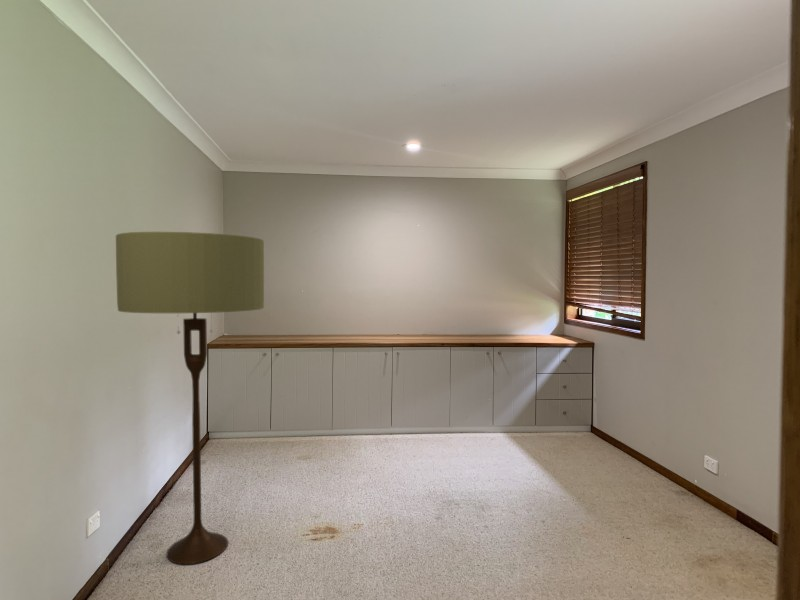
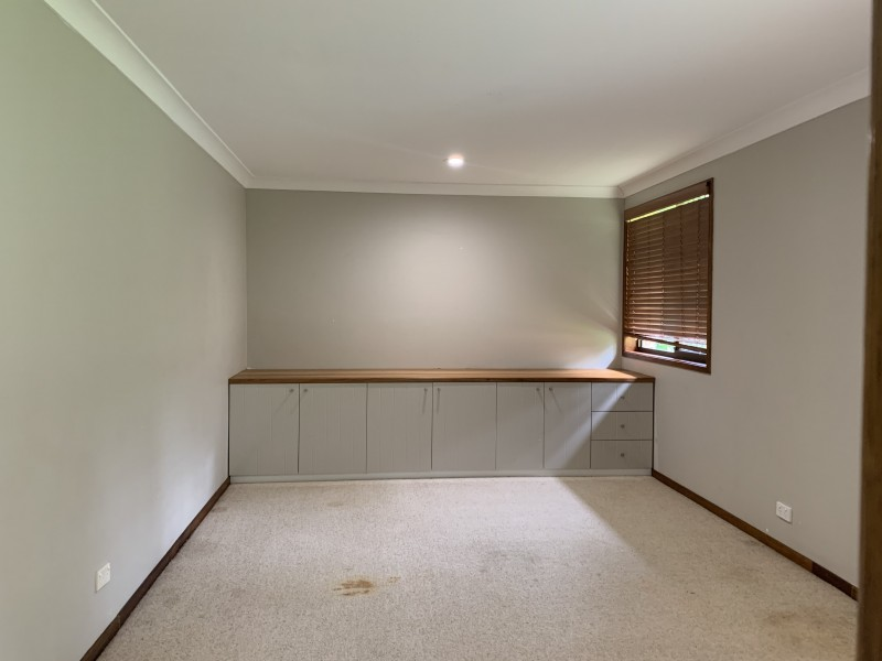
- floor lamp (195, 394)
